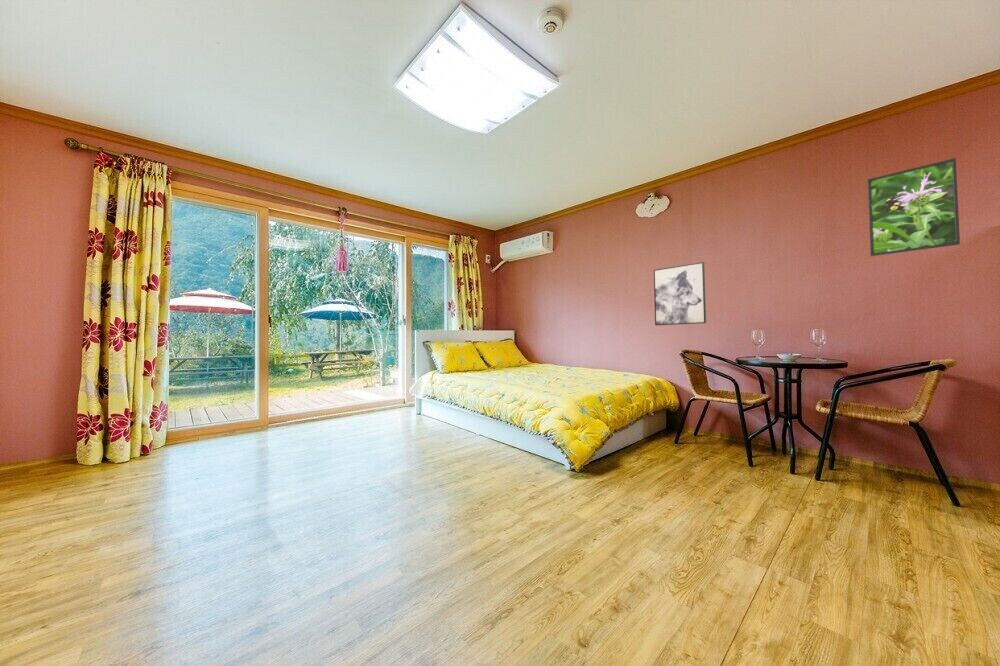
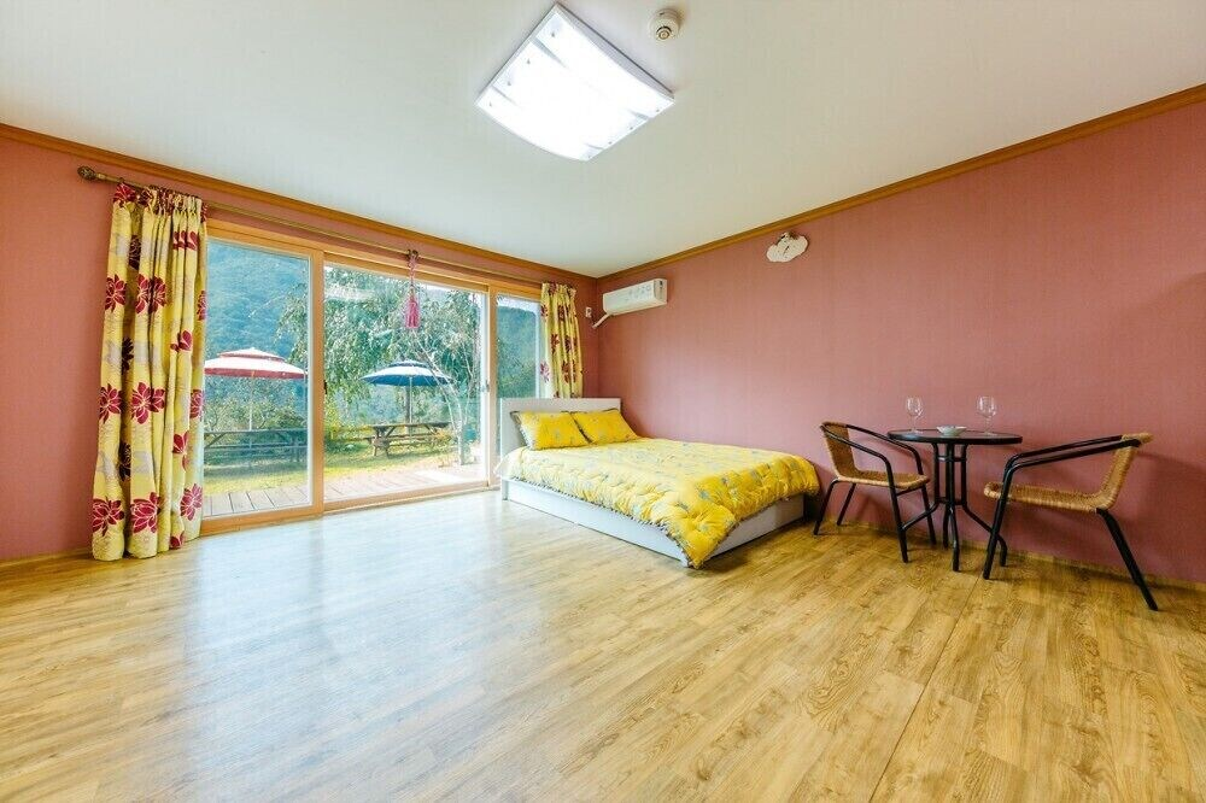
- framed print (910, 210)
- wall art (678, 295)
